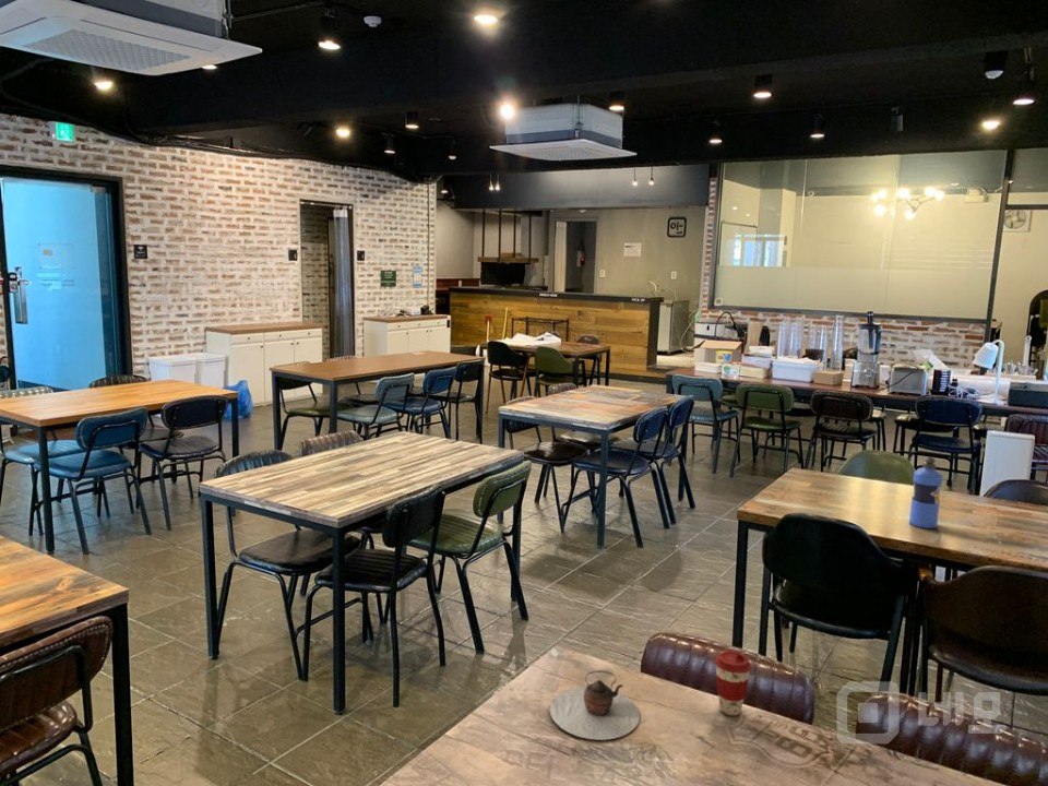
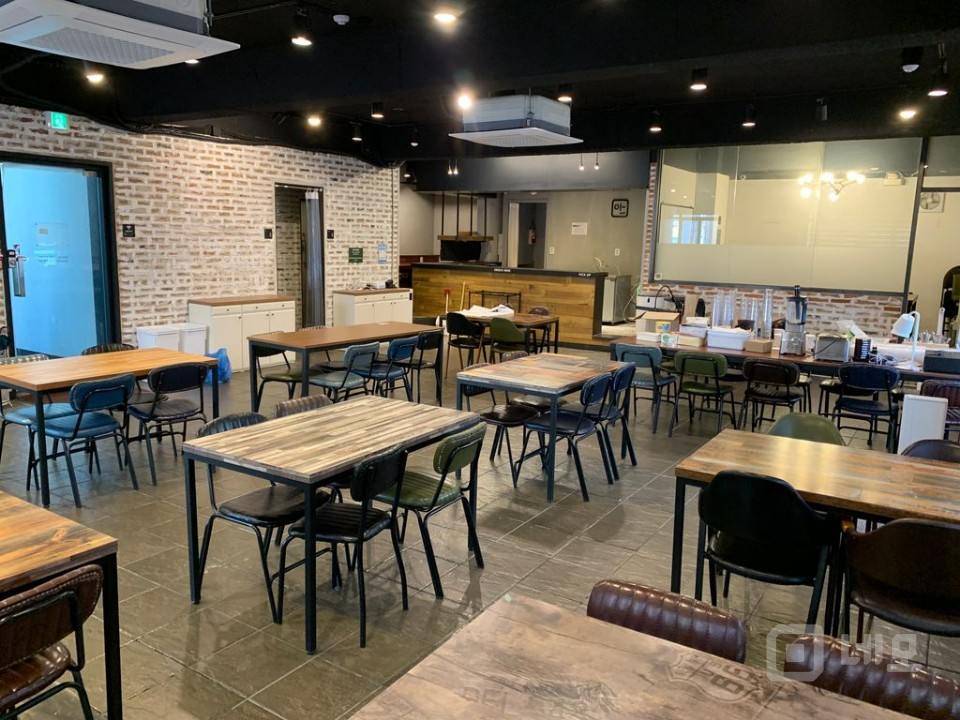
- teapot (595, 692)
- water bottle (926, 490)
- coffee cup (731, 683)
